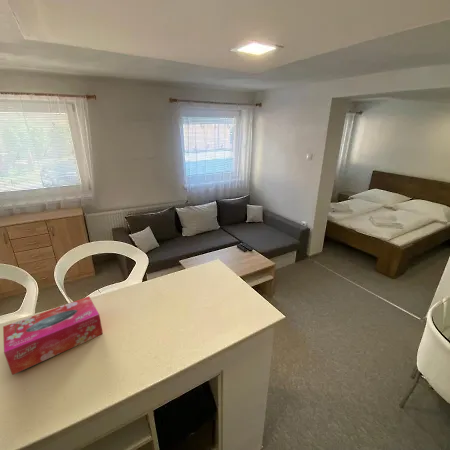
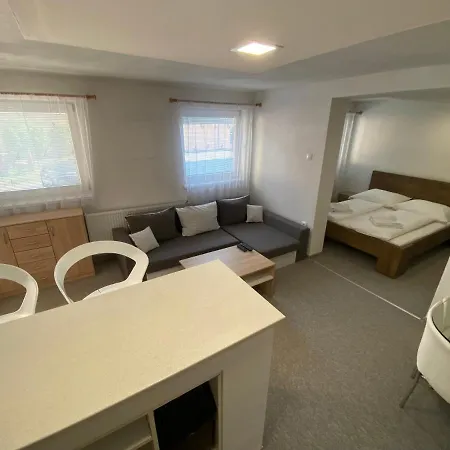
- tissue box (55, 330)
